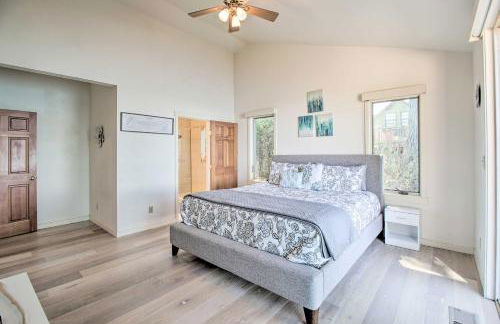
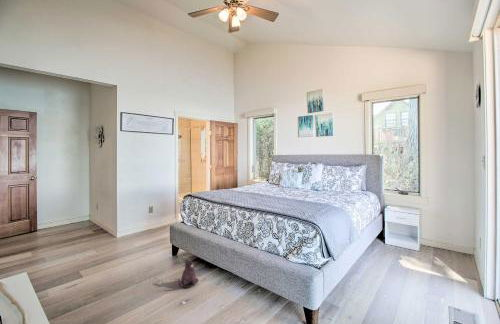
+ plush toy (186, 273)
